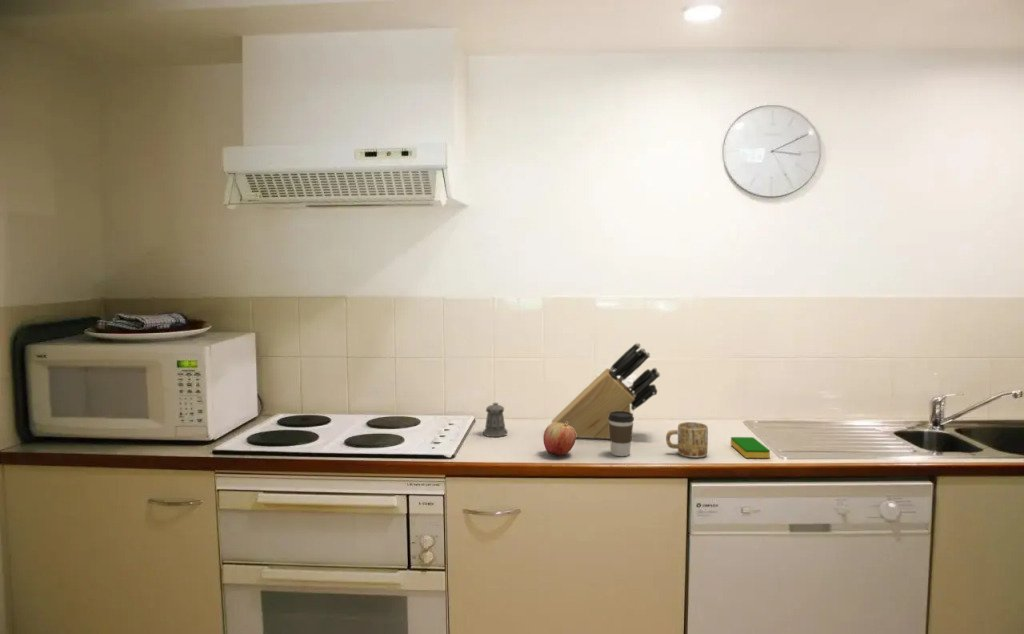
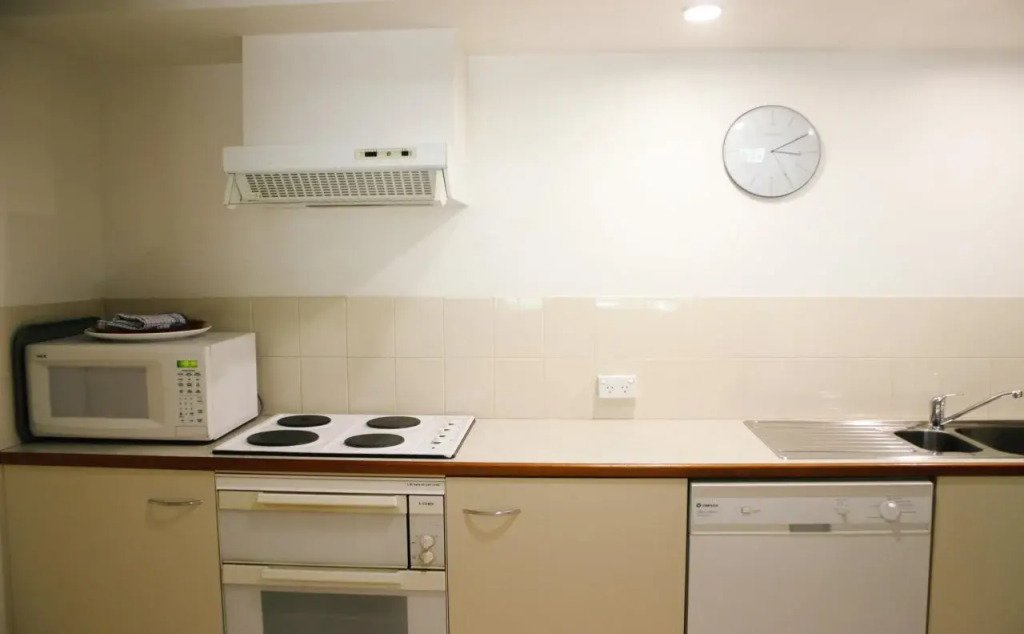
- knife block (604, 389)
- apple (559, 438)
- coffee cup (620, 433)
- dish sponge (749, 447)
- pepper shaker (494, 419)
- mug (686, 439)
